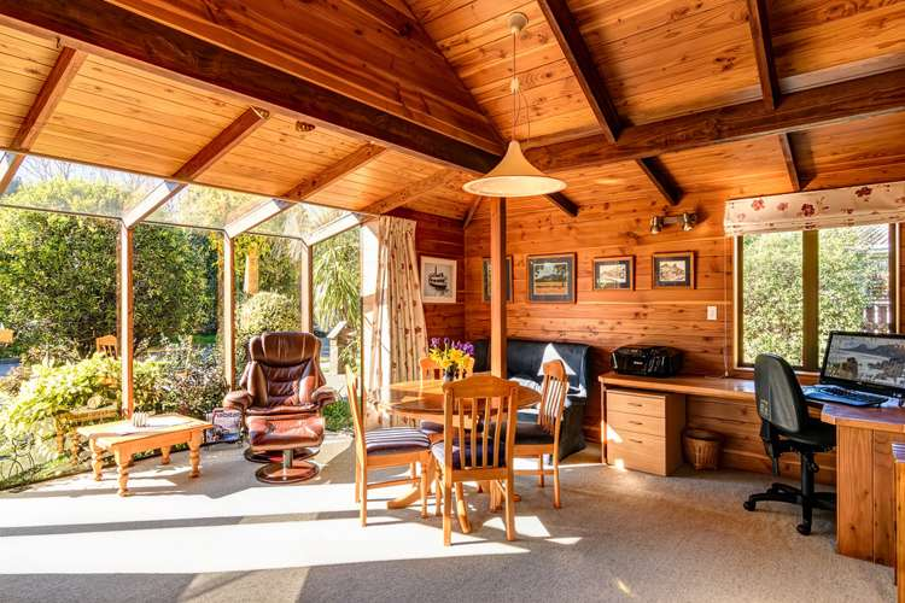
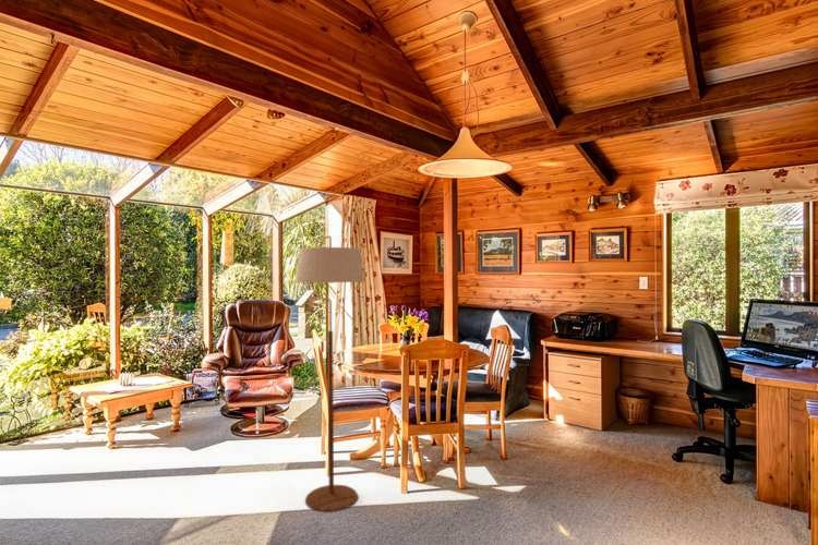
+ floor lamp (328, 365)
